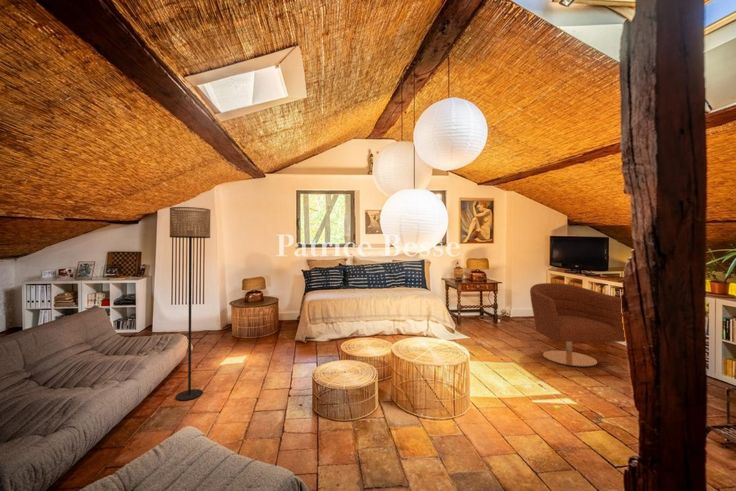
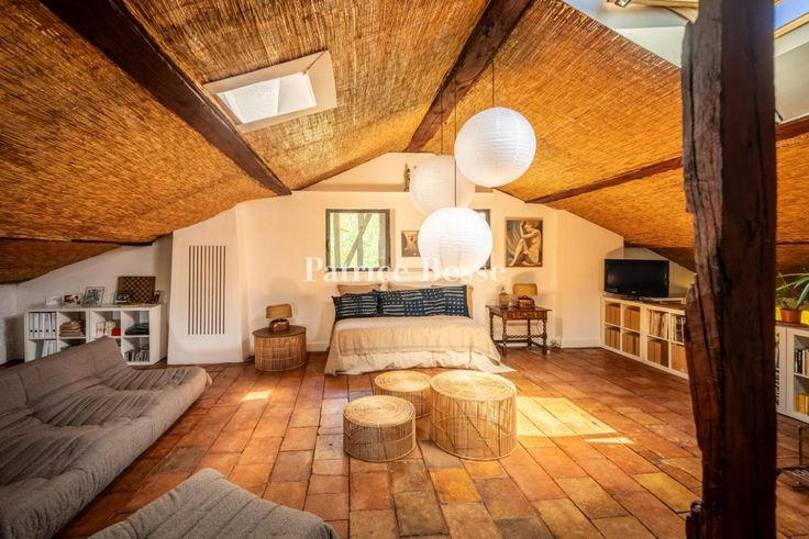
- floor lamp (190, 301)
- armchair (568, 322)
